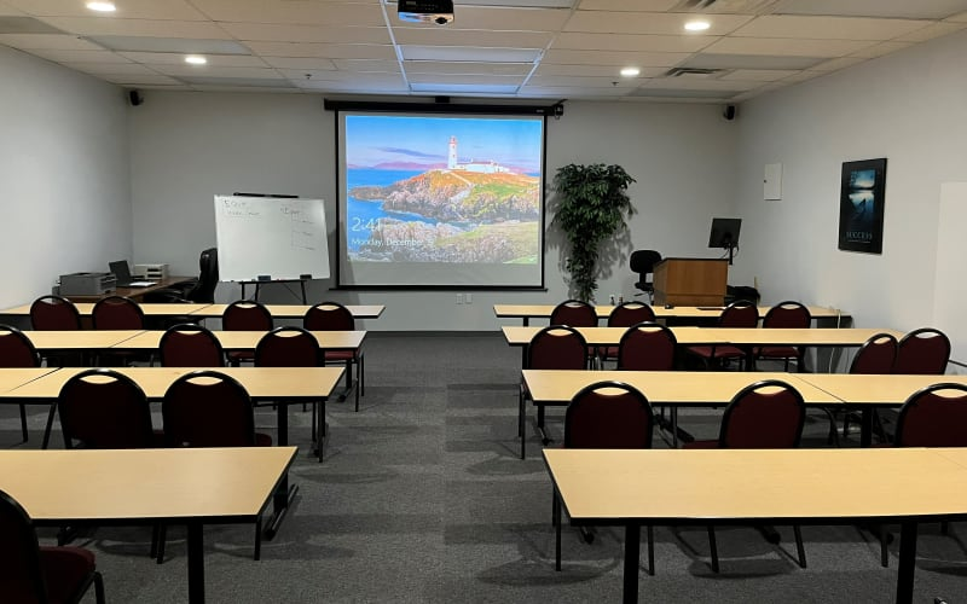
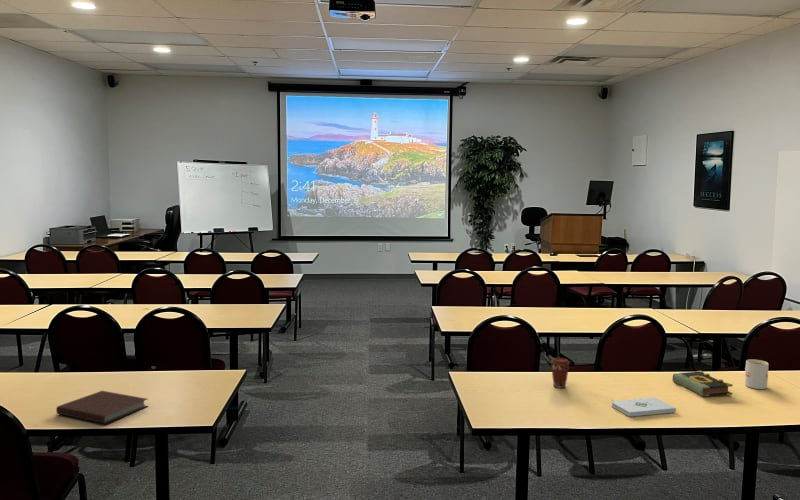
+ notebook (103, 406)
+ mug (754, 373)
+ notepad (642, 406)
+ book (698, 381)
+ coffee cup (559, 372)
